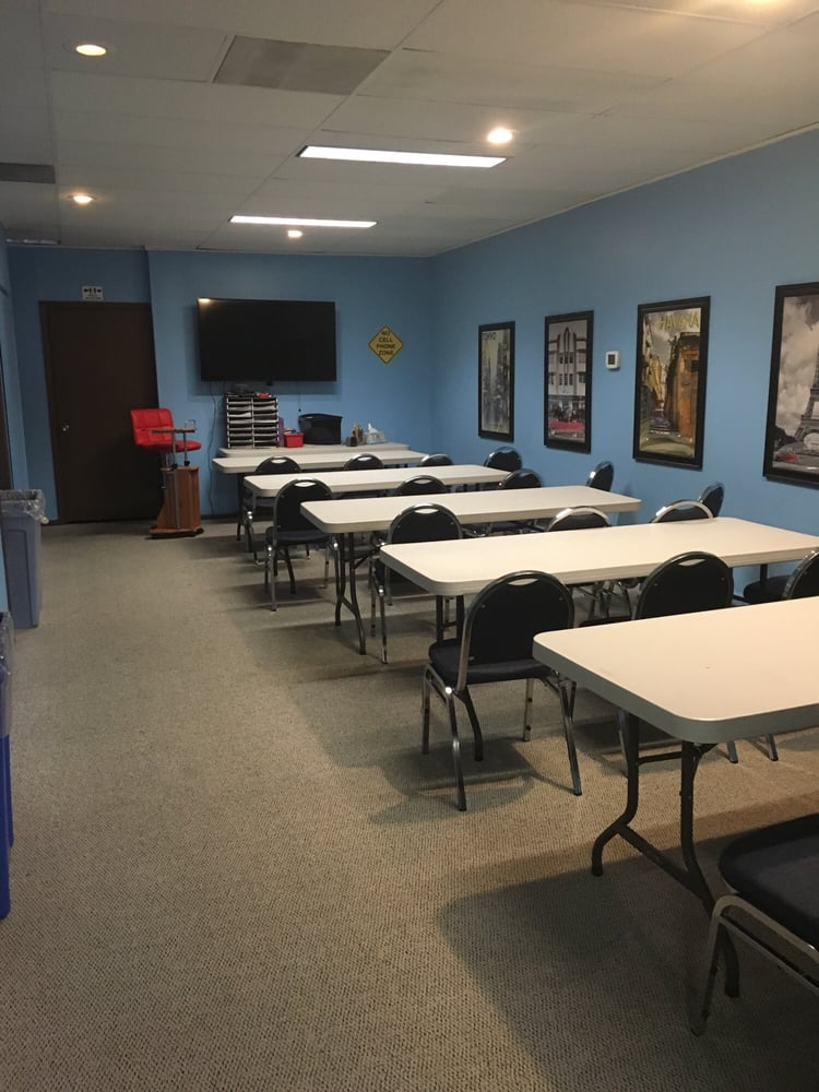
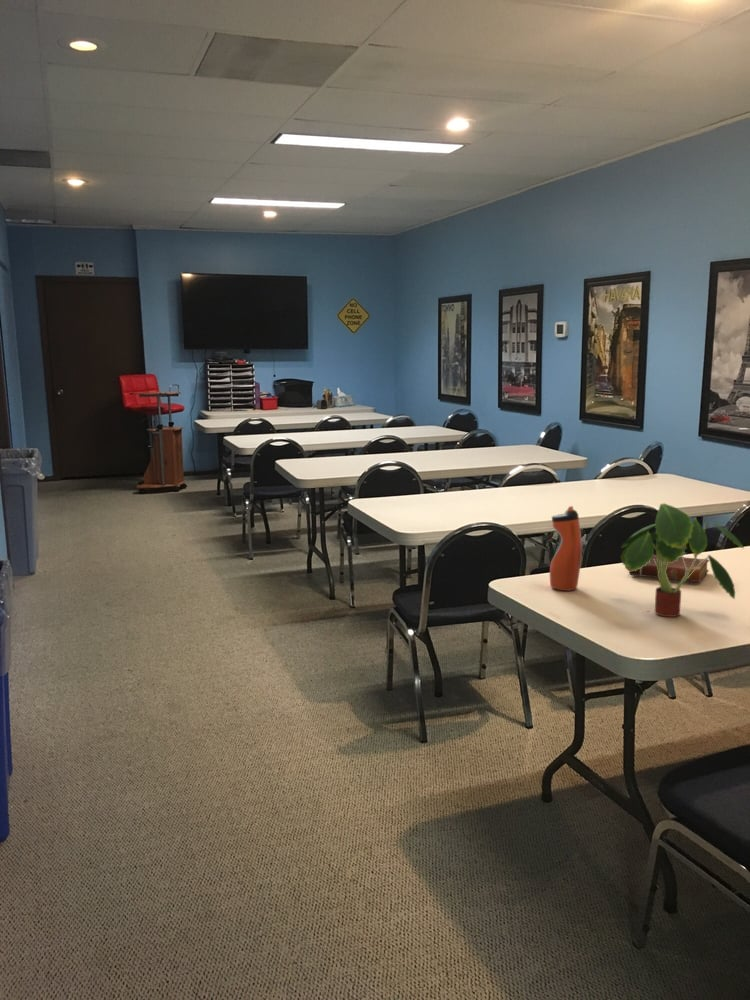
+ water bottle (565, 547)
+ plant (677, 558)
+ book (668, 567)
